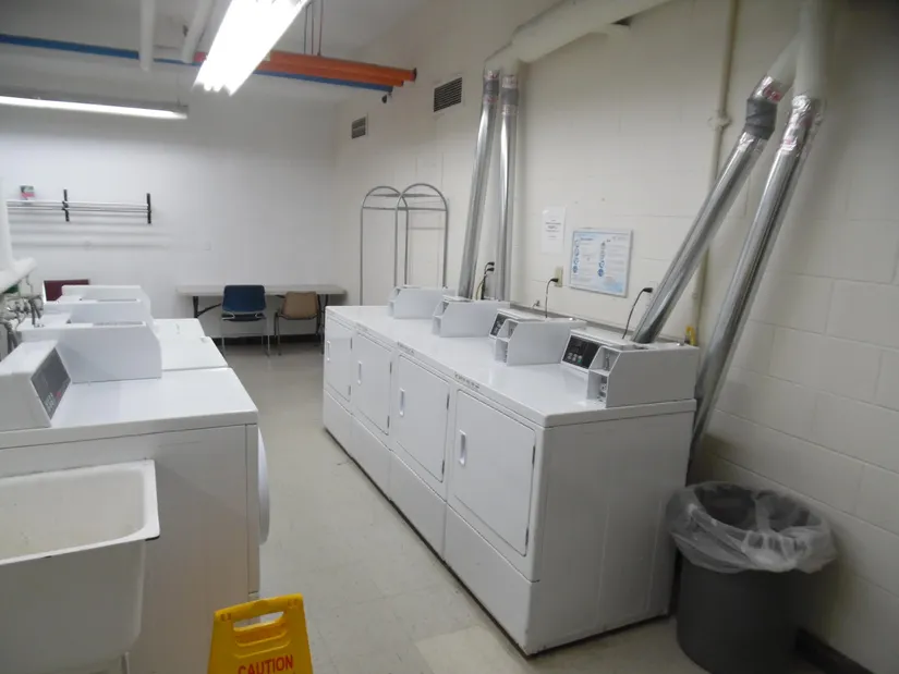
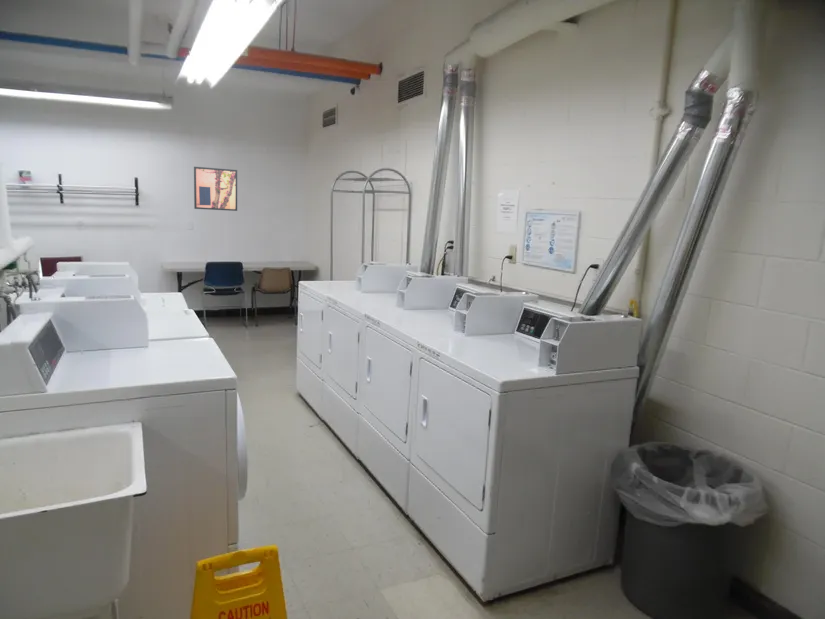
+ wall art (216, 189)
